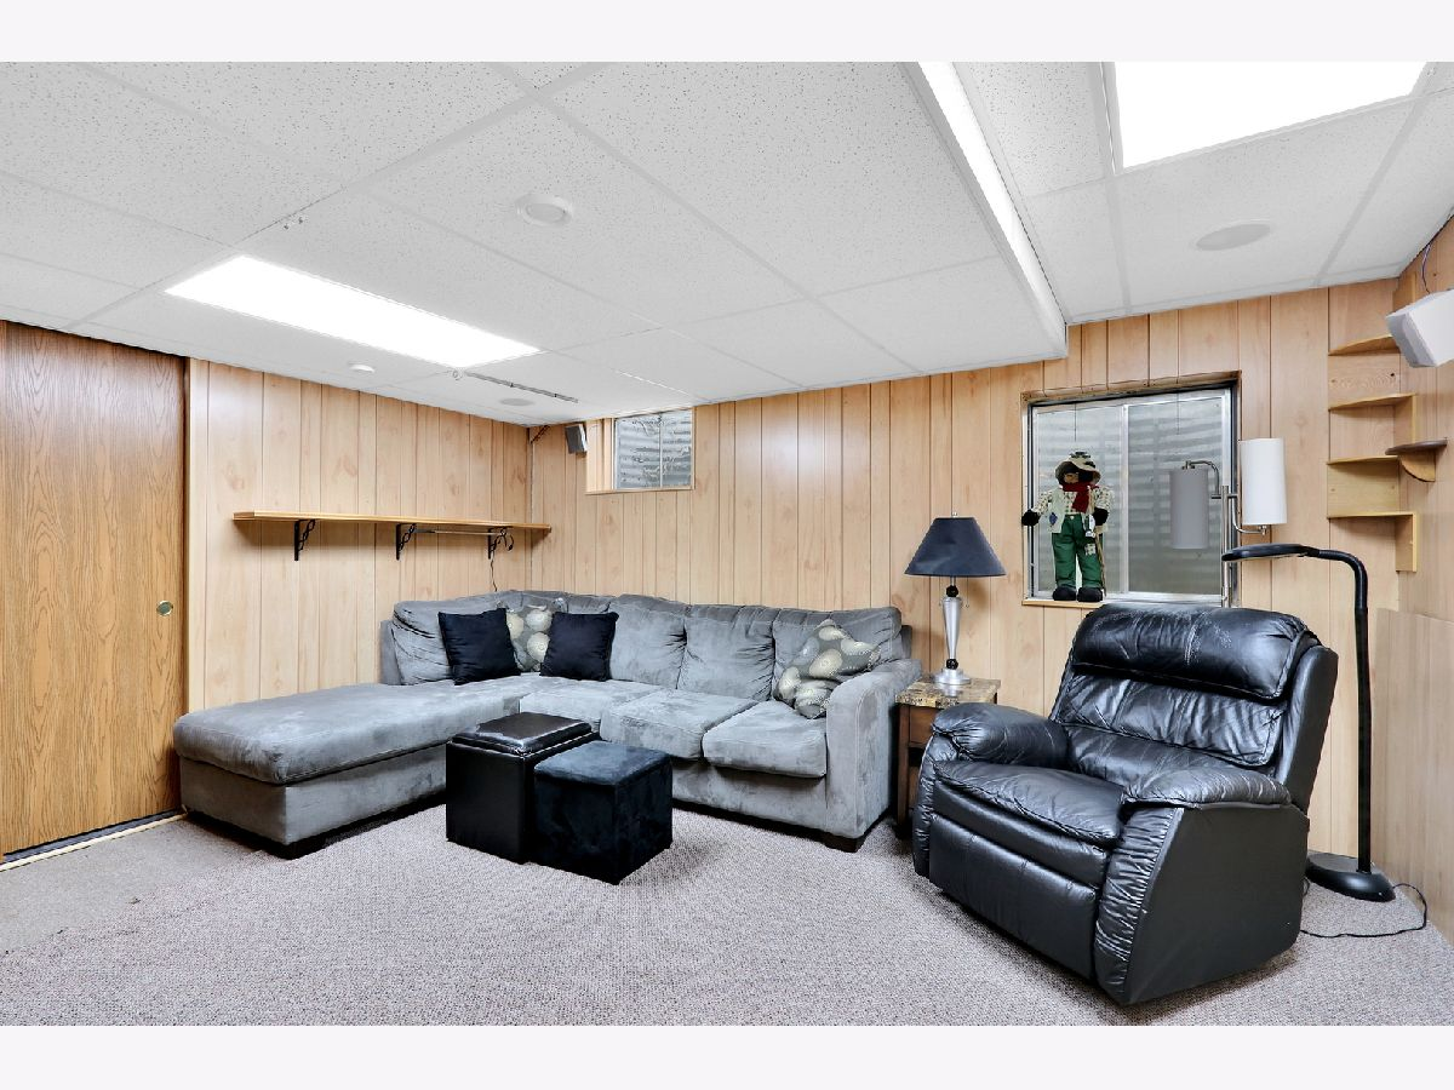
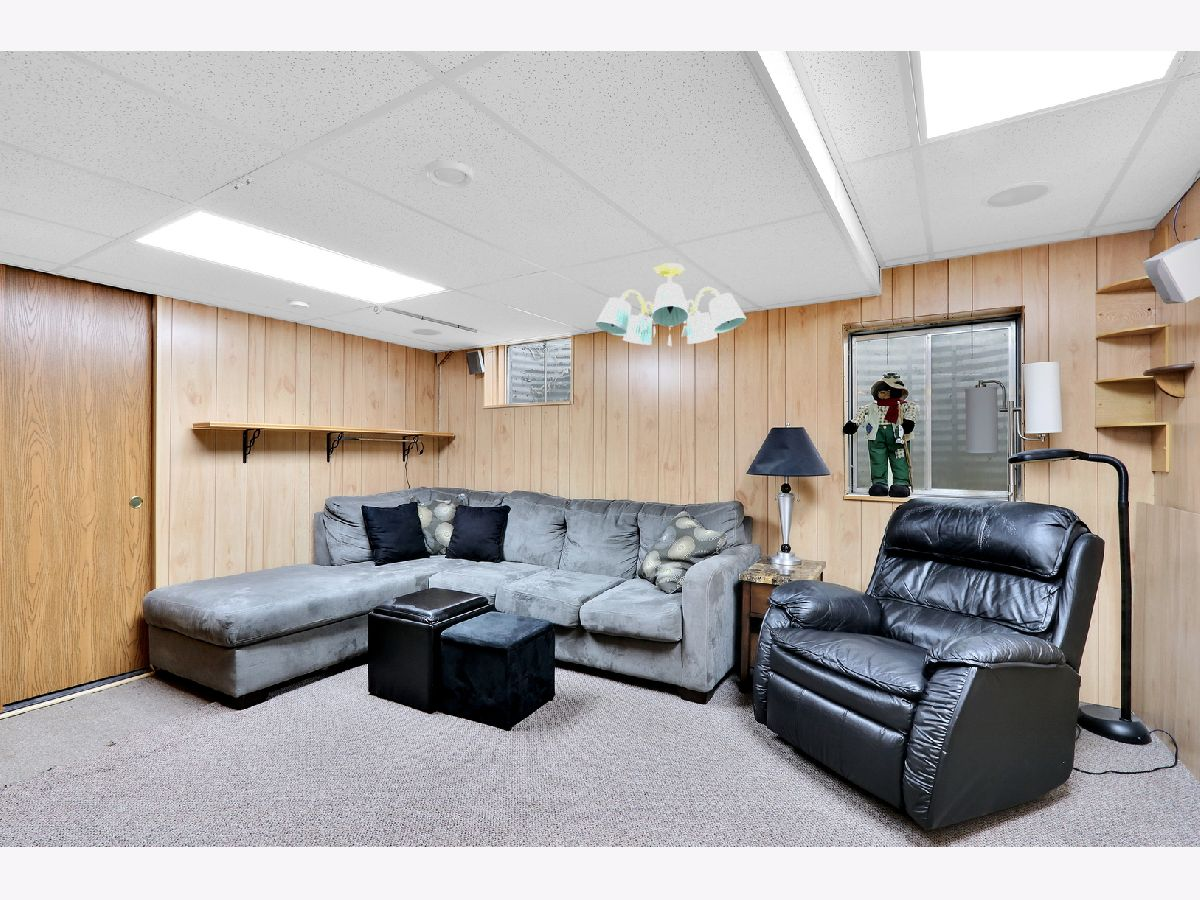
+ chandelier (669, 305)
